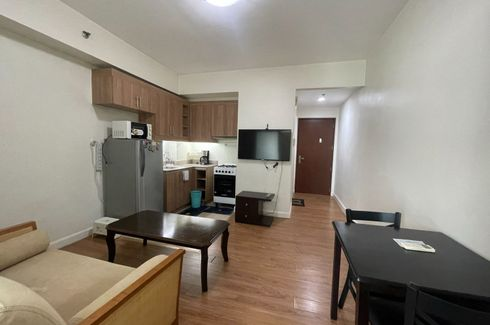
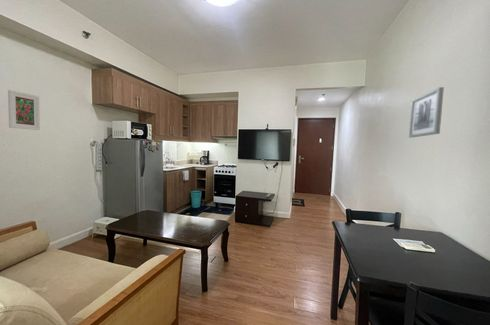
+ wall art (424, 115)
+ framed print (24, 111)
